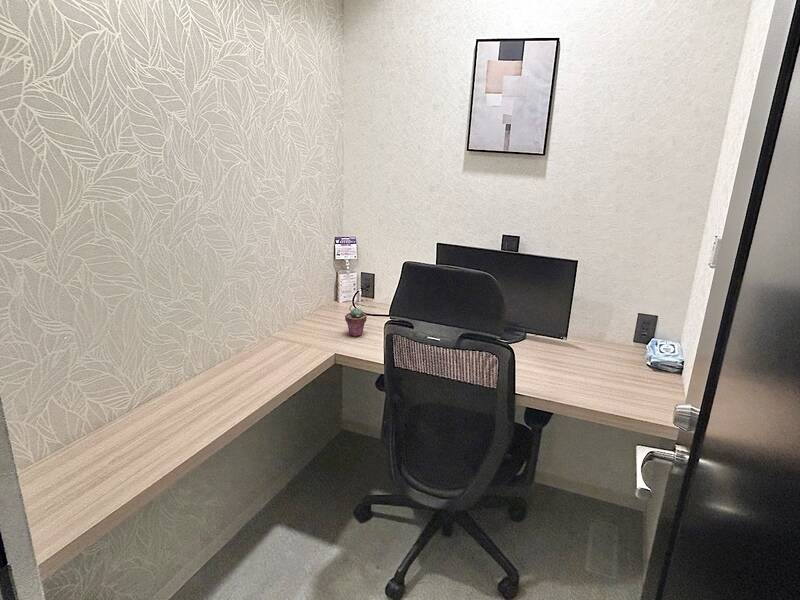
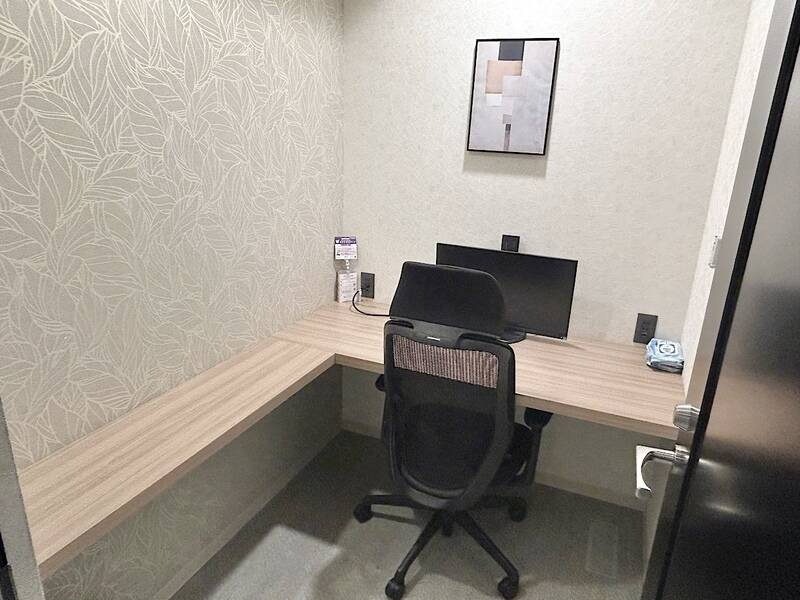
- potted succulent (355, 320)
